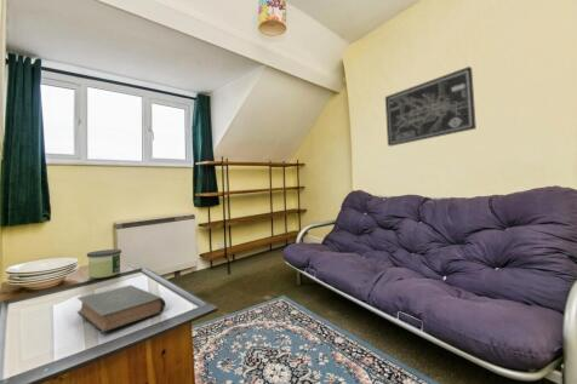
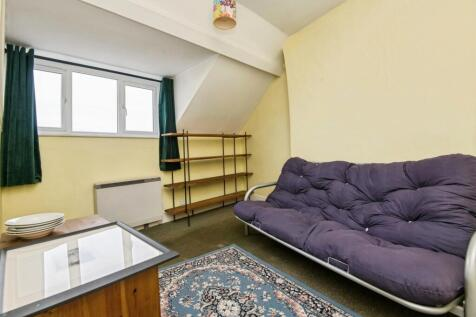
- wall art (424, 110)
- book (120, 304)
- candle (104, 263)
